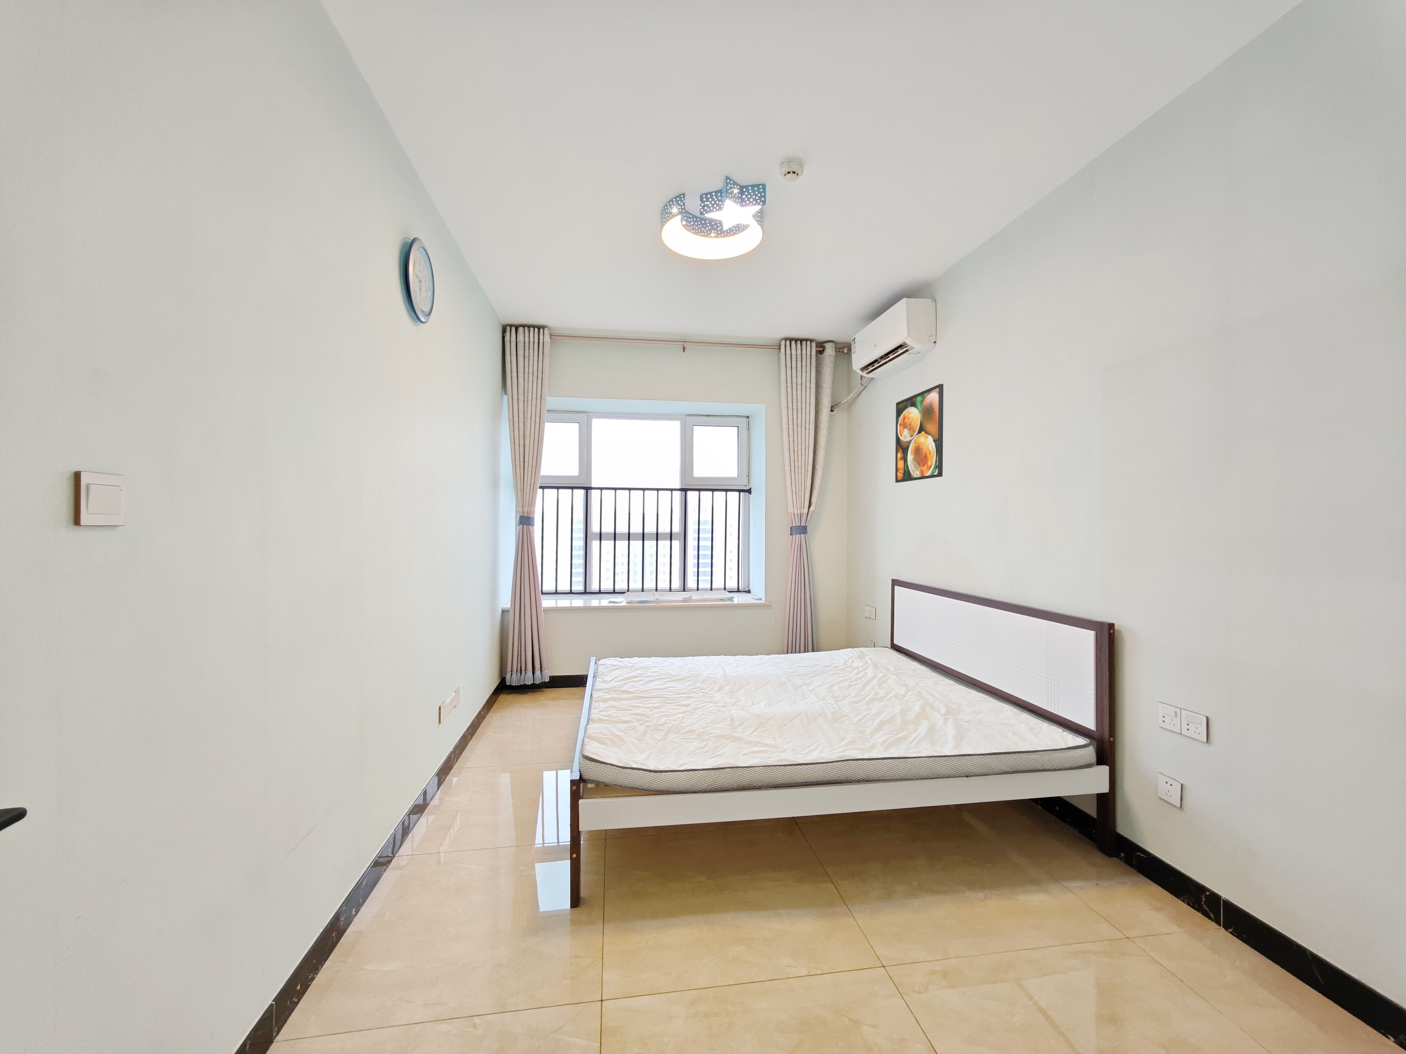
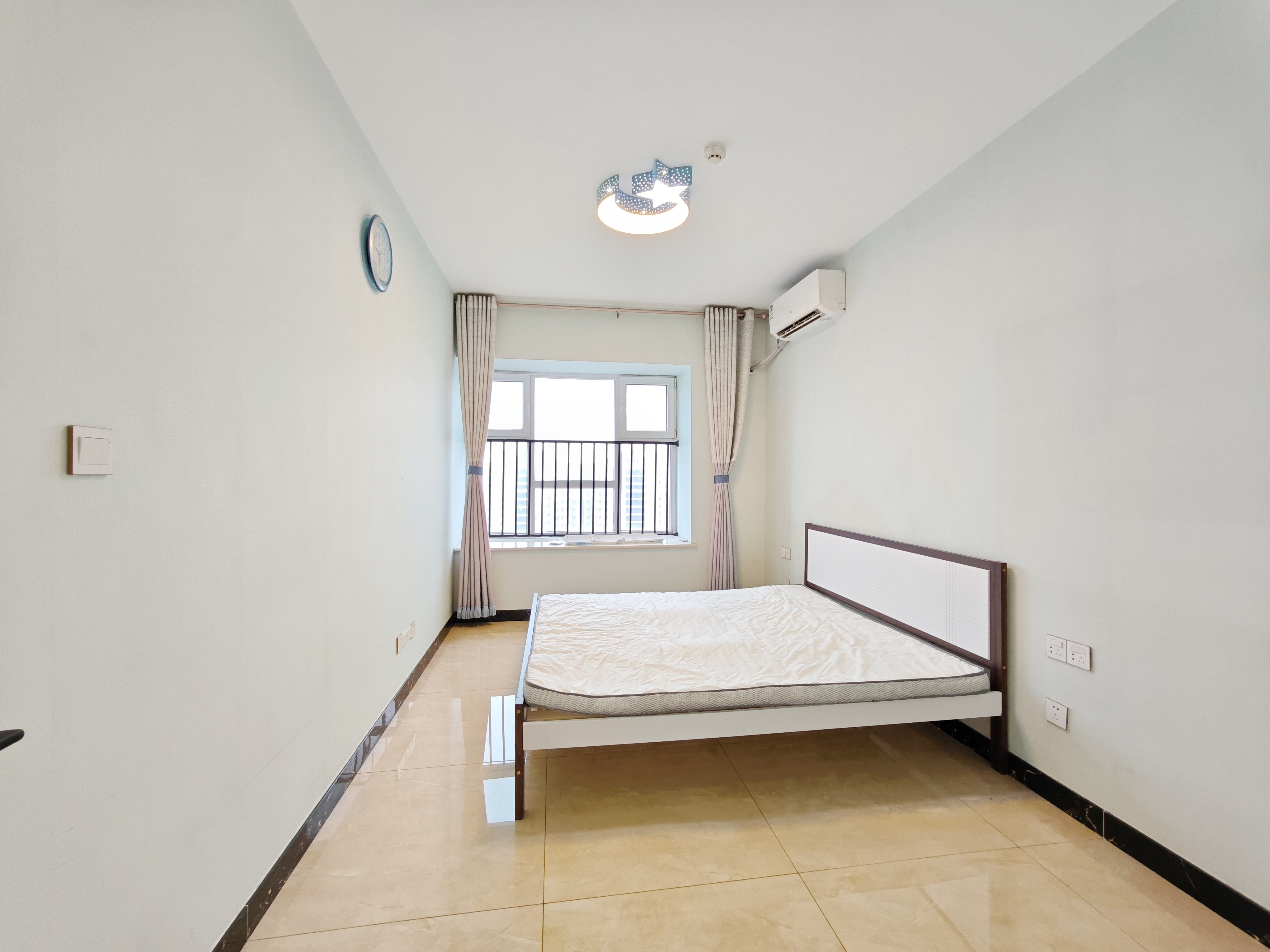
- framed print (918, 436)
